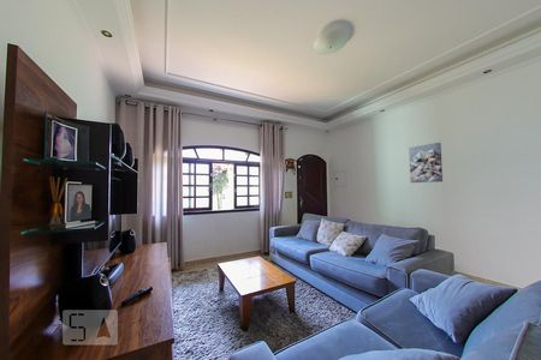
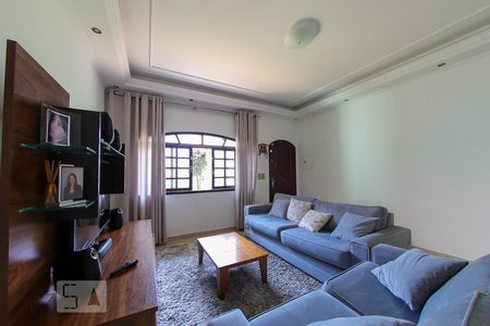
- wall art (424, 163)
